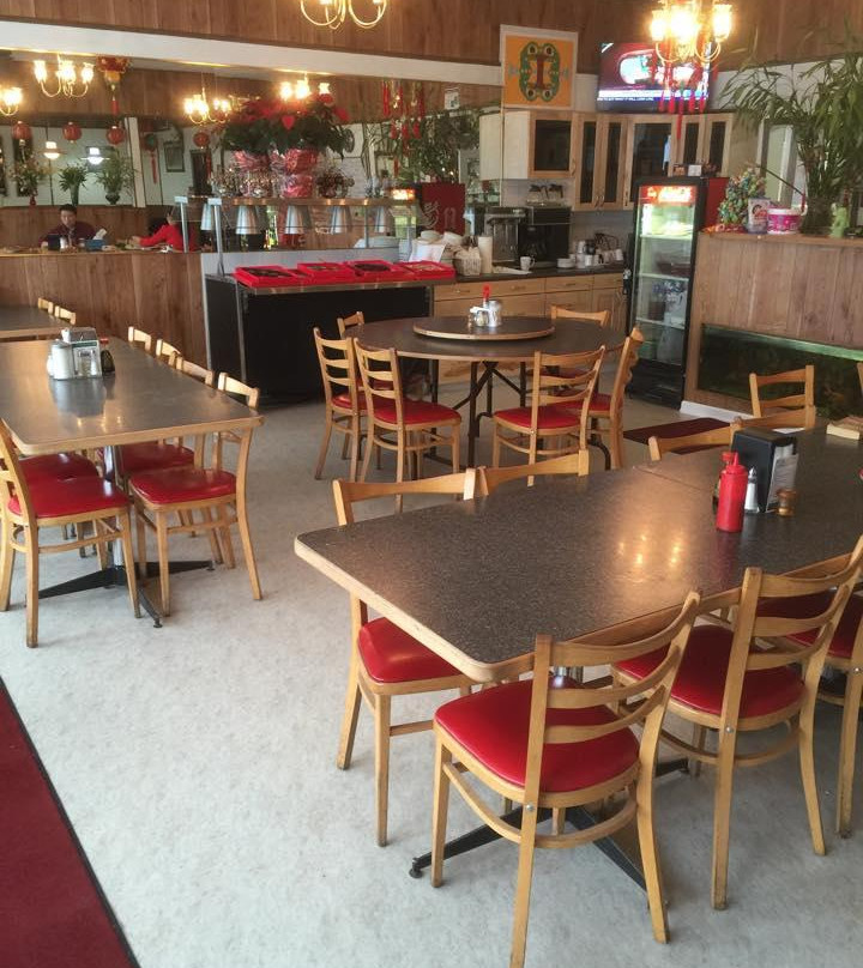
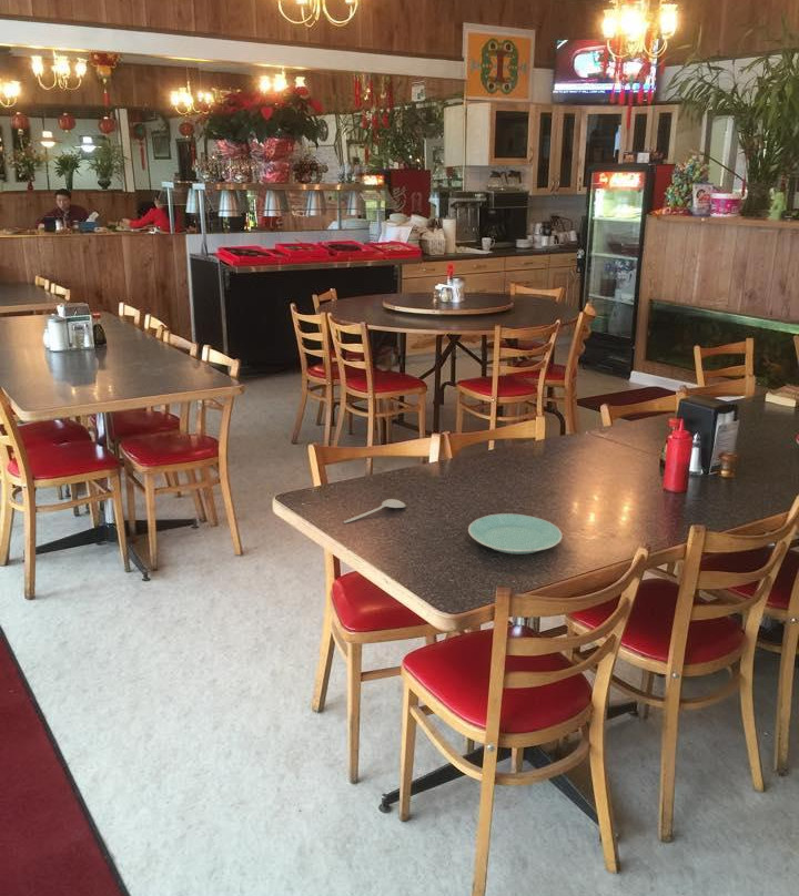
+ spoon (374, 509)
+ plate (514, 536)
